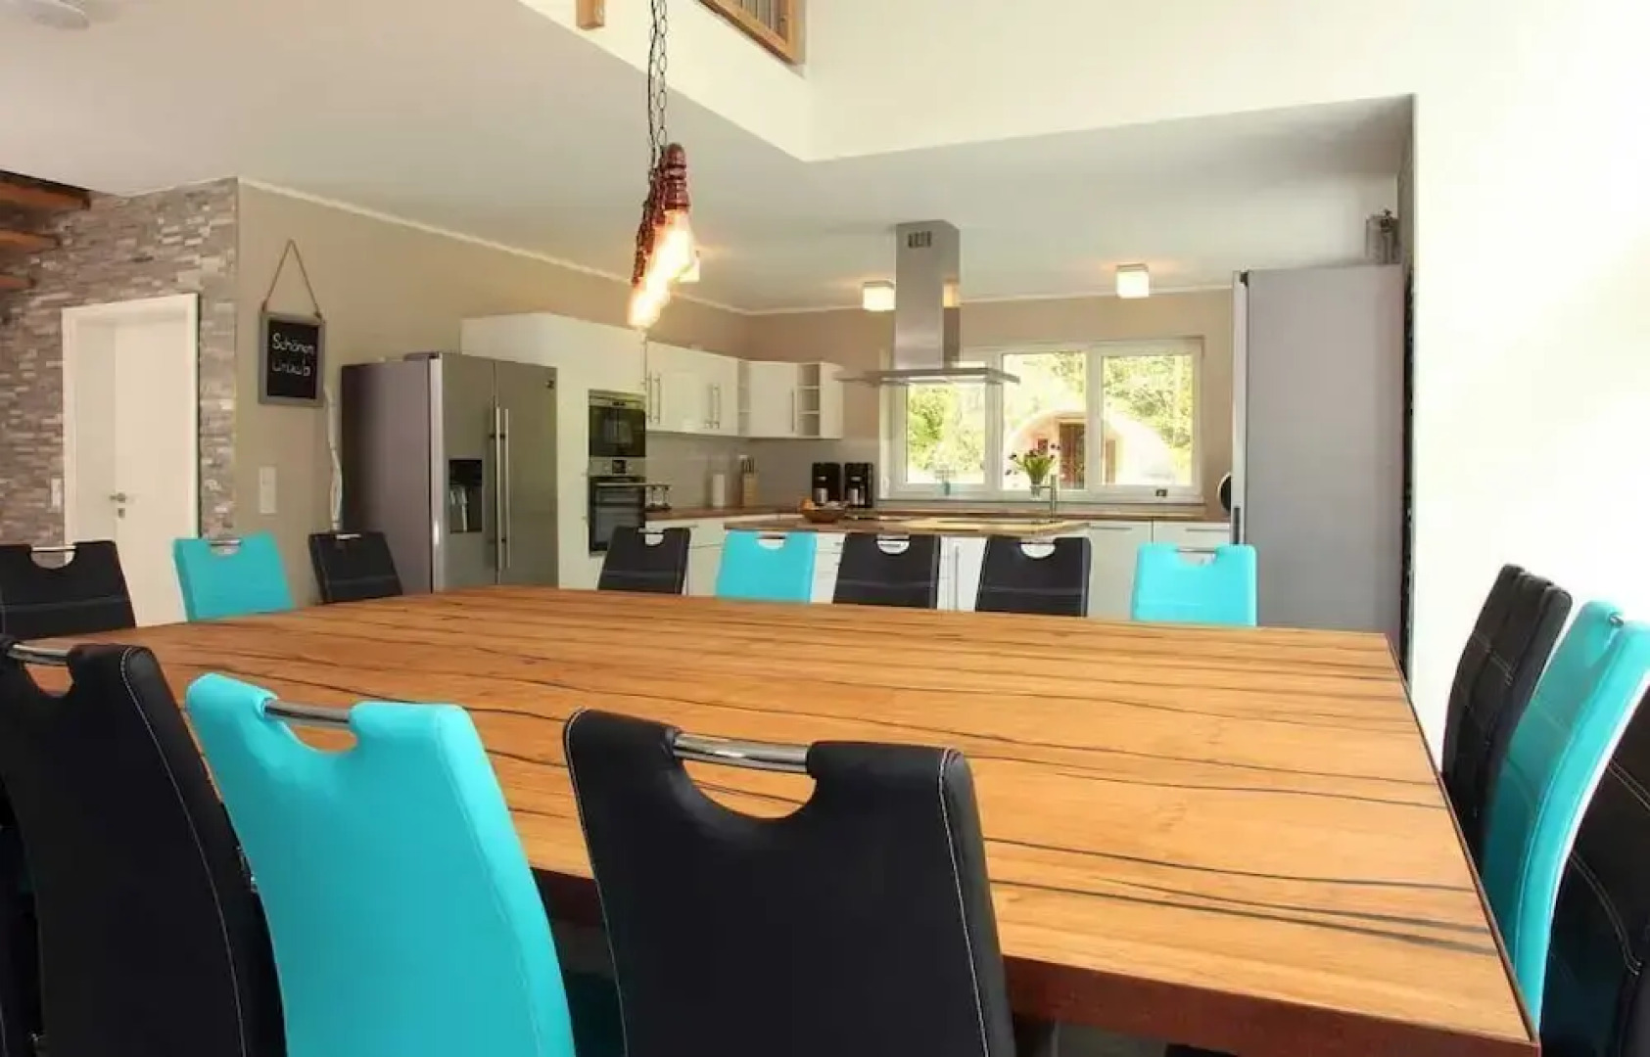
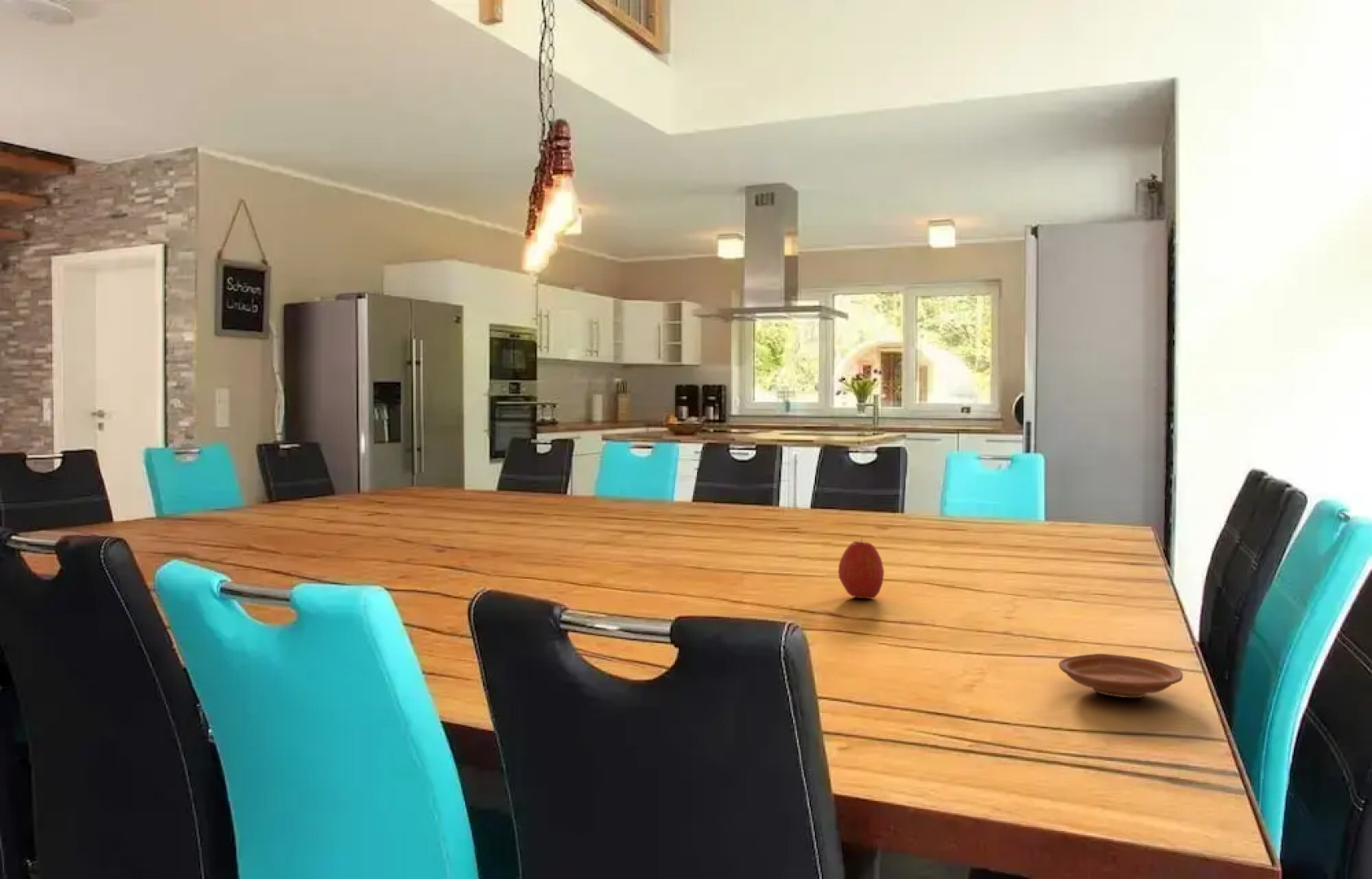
+ plate (1118, 680)
+ apple (861, 567)
